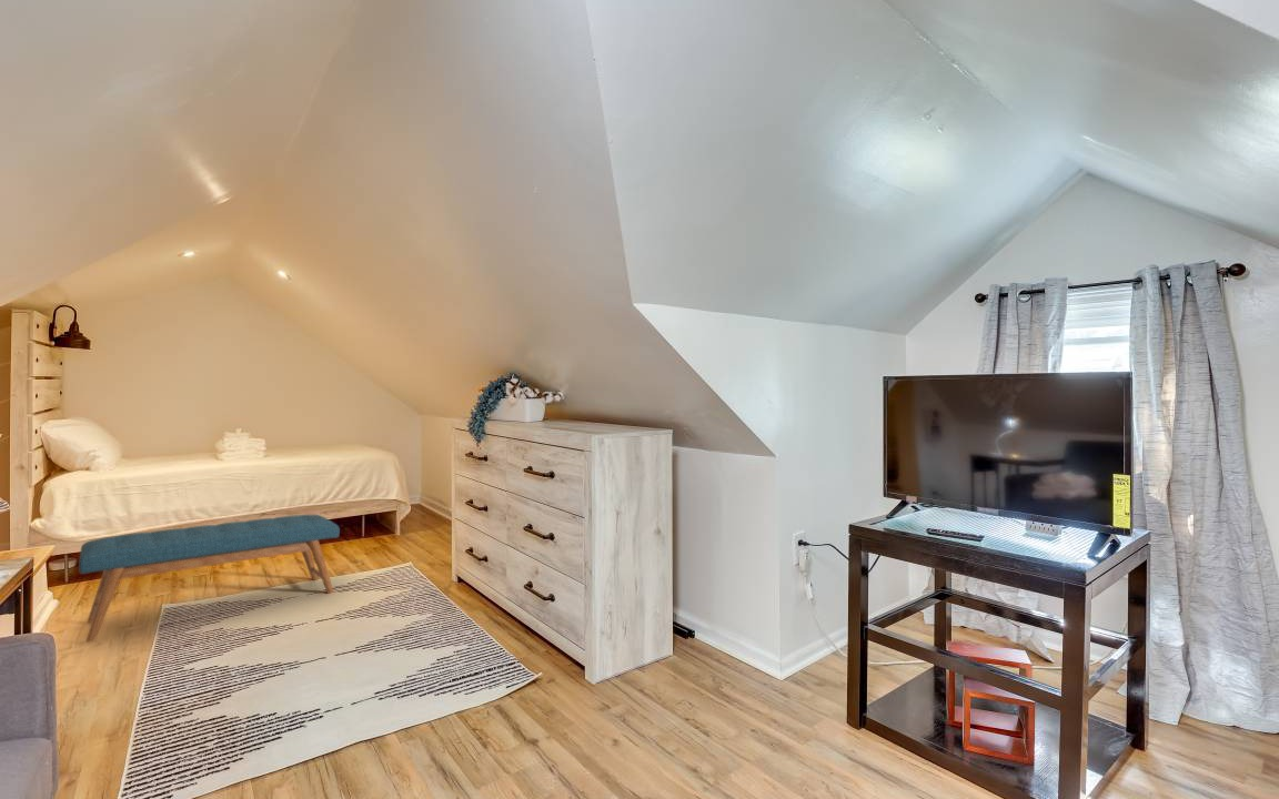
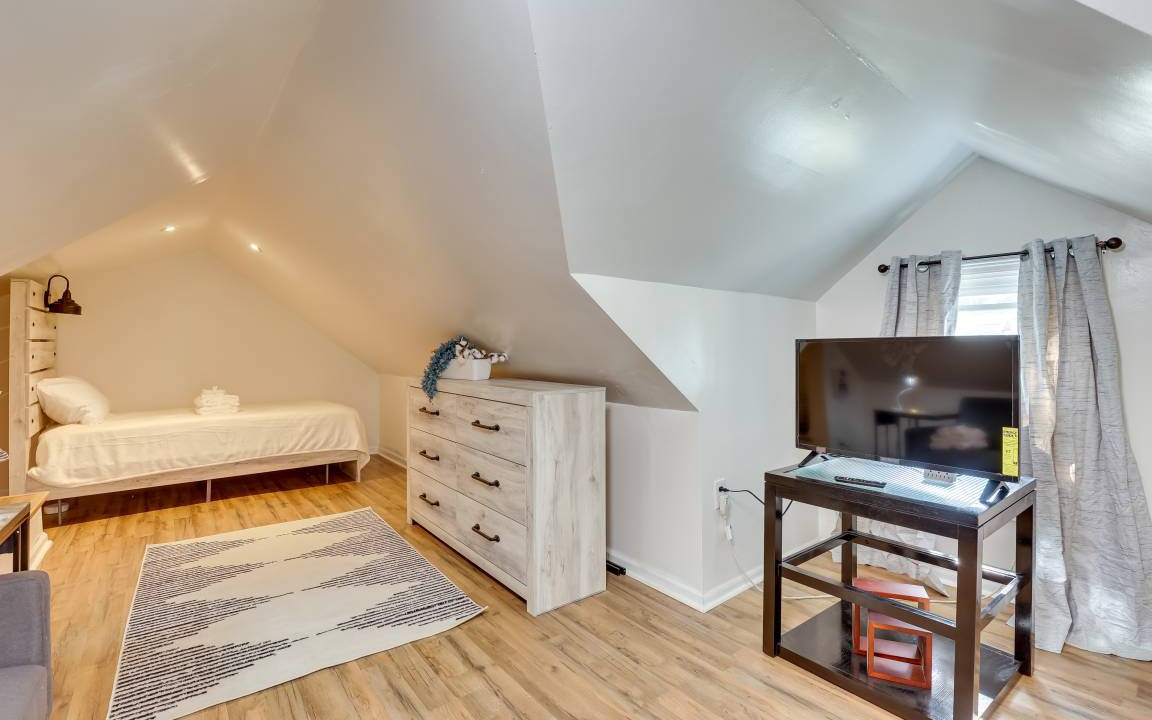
- bench (218, 564)
